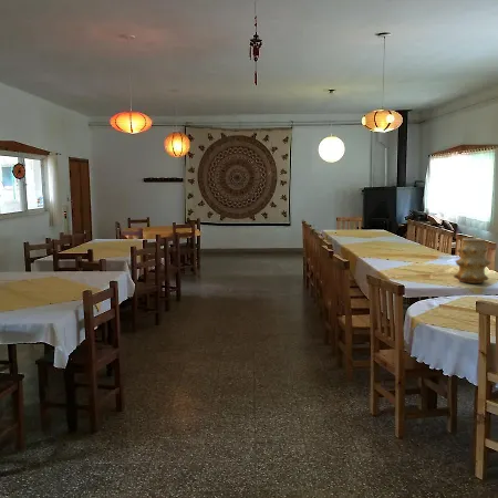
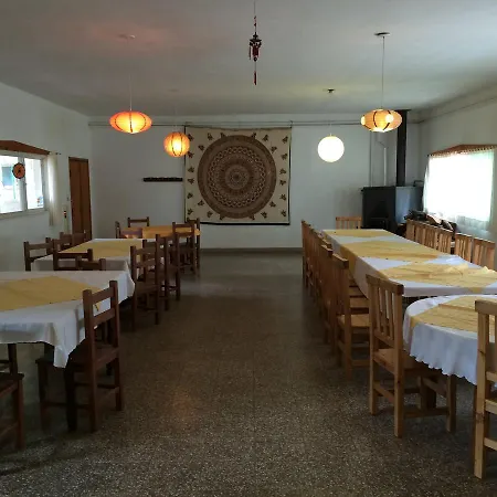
- vase (471, 260)
